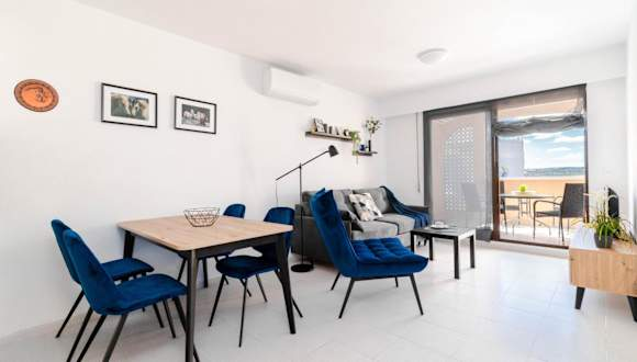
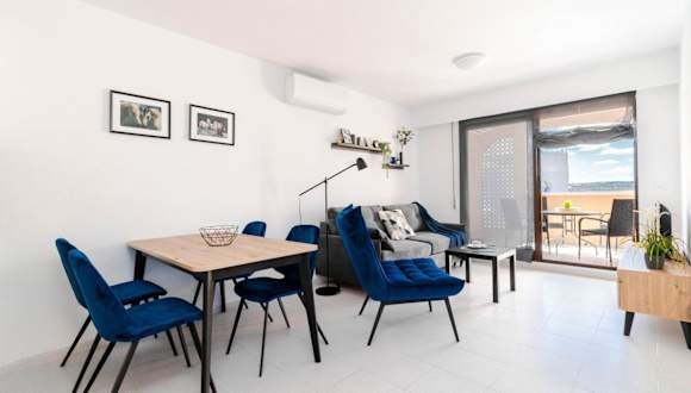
- decorative plate (36, 95)
